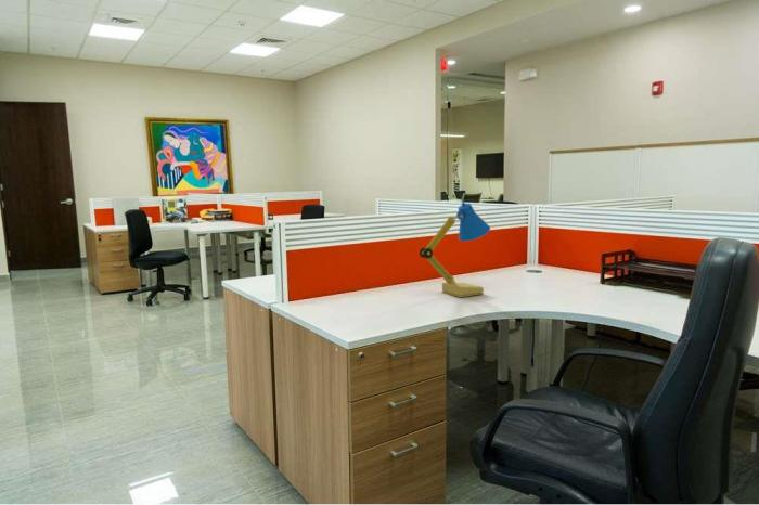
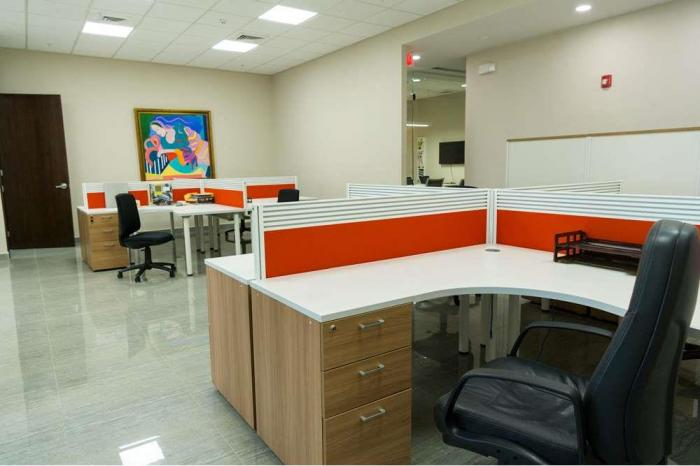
- desk lamp (460, 239)
